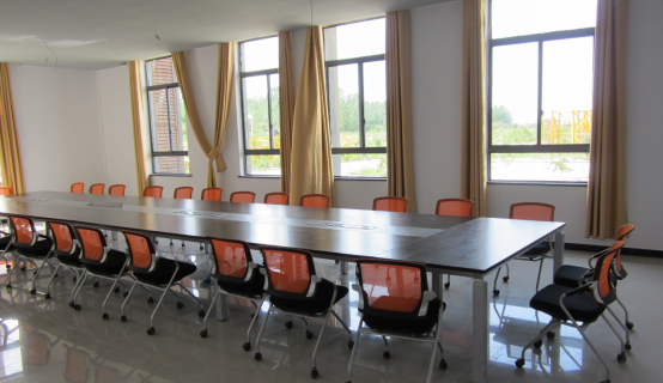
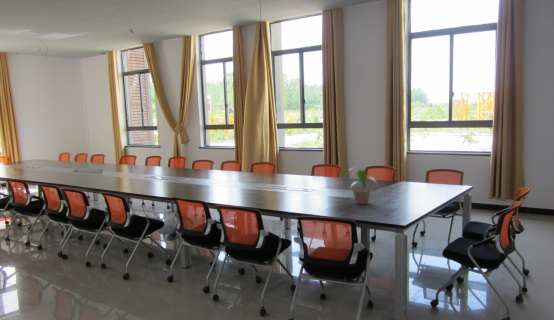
+ potted plant (362, 184)
